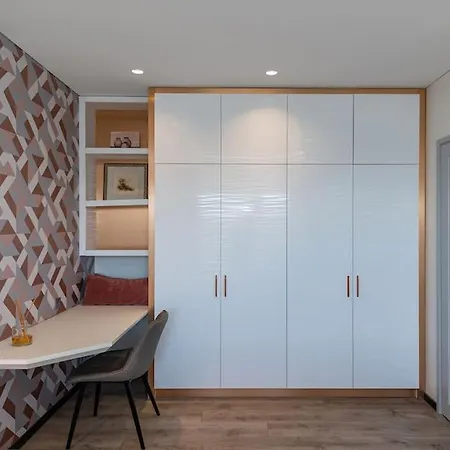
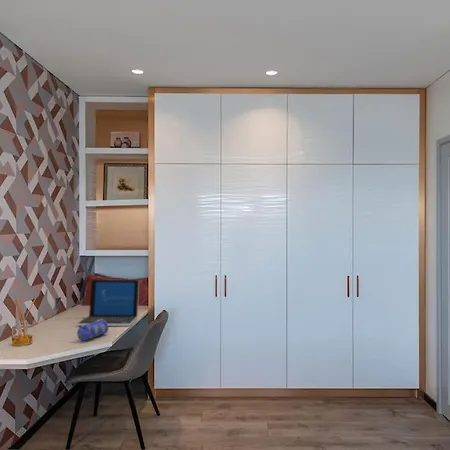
+ laptop (109, 301)
+ pencil case (93, 329)
